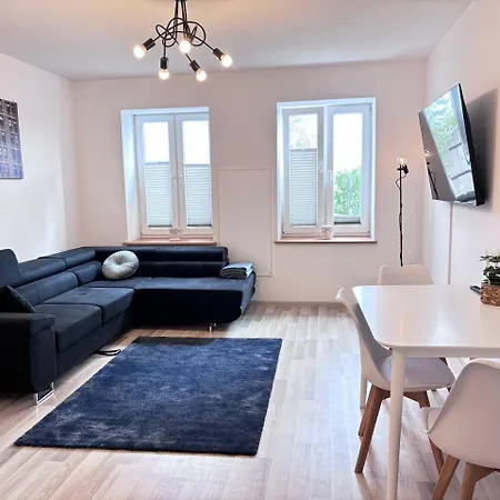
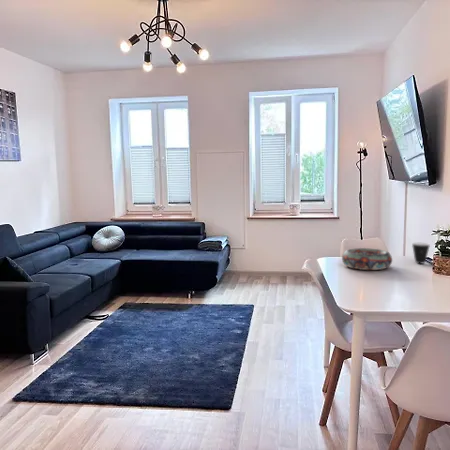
+ decorative bowl (366, 259)
+ mug (420, 253)
